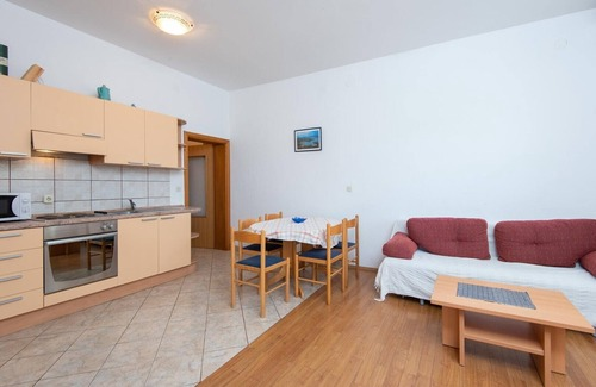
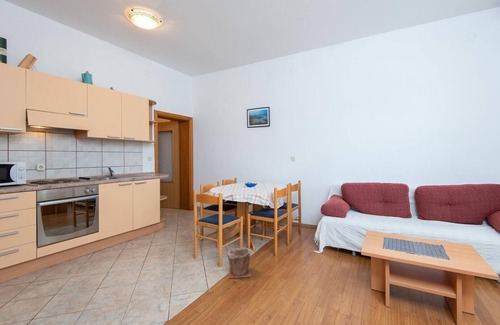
+ plant pot (239, 261)
